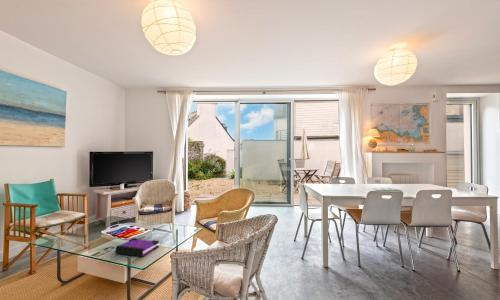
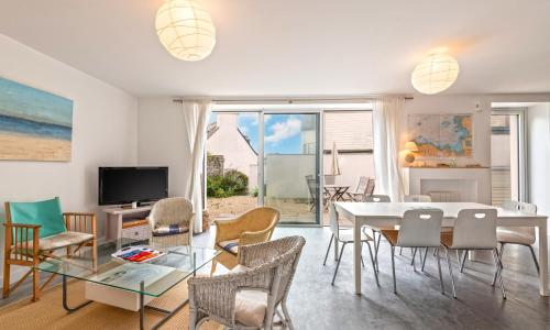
- board game (135, 246)
